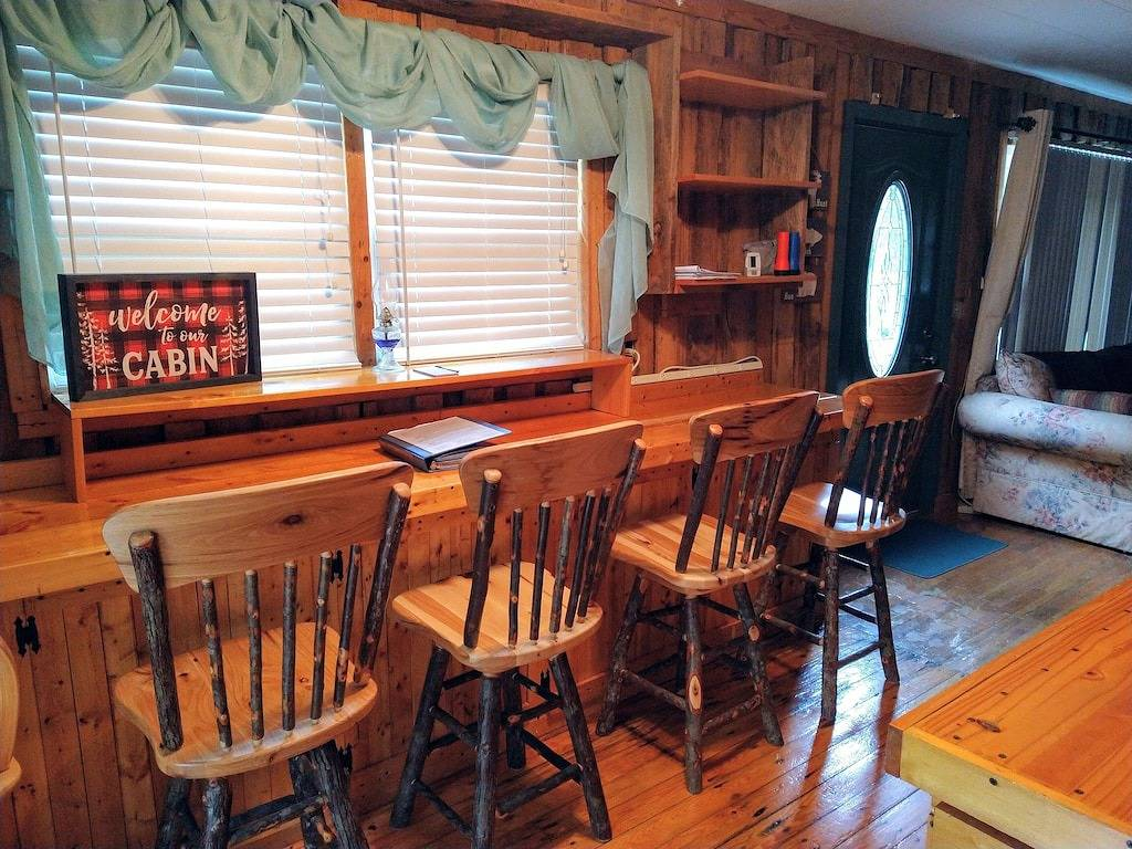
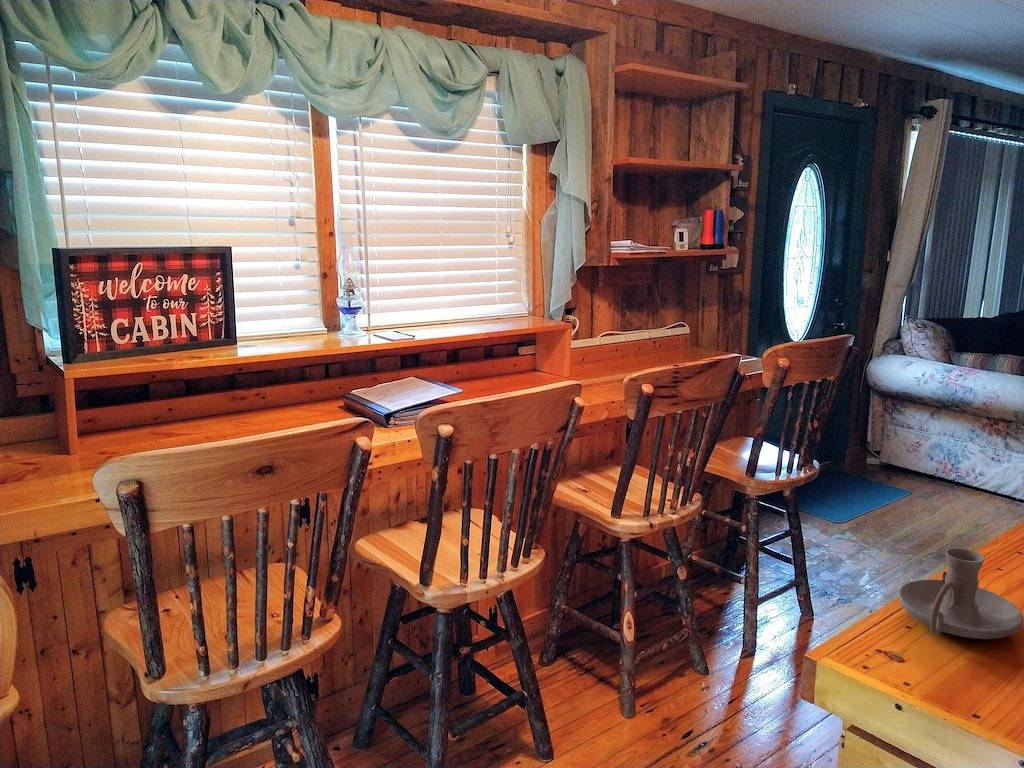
+ candle holder (956, 592)
